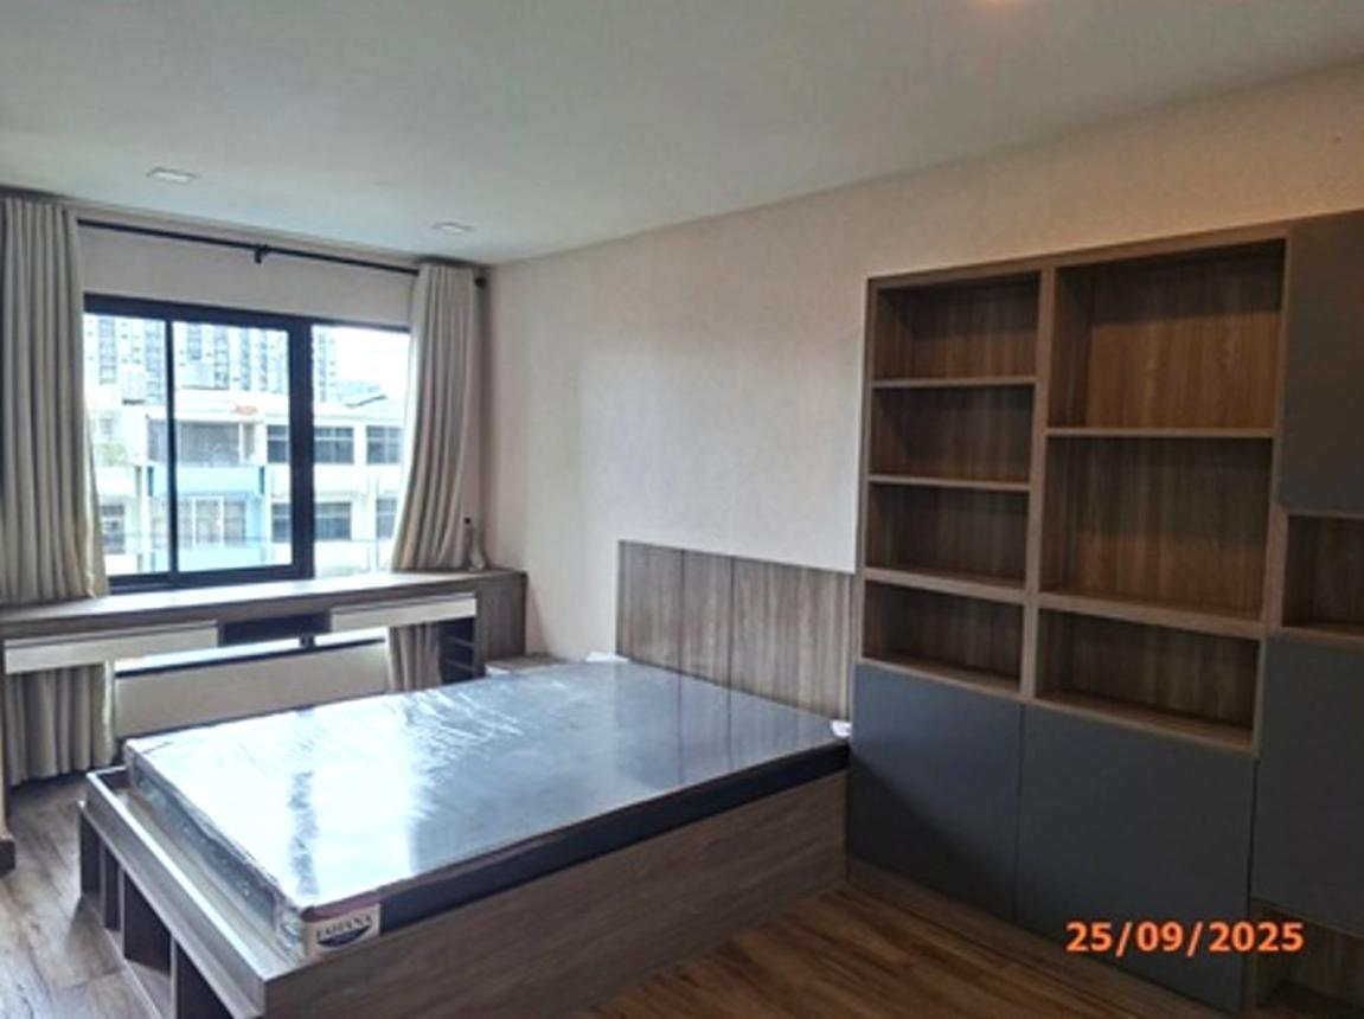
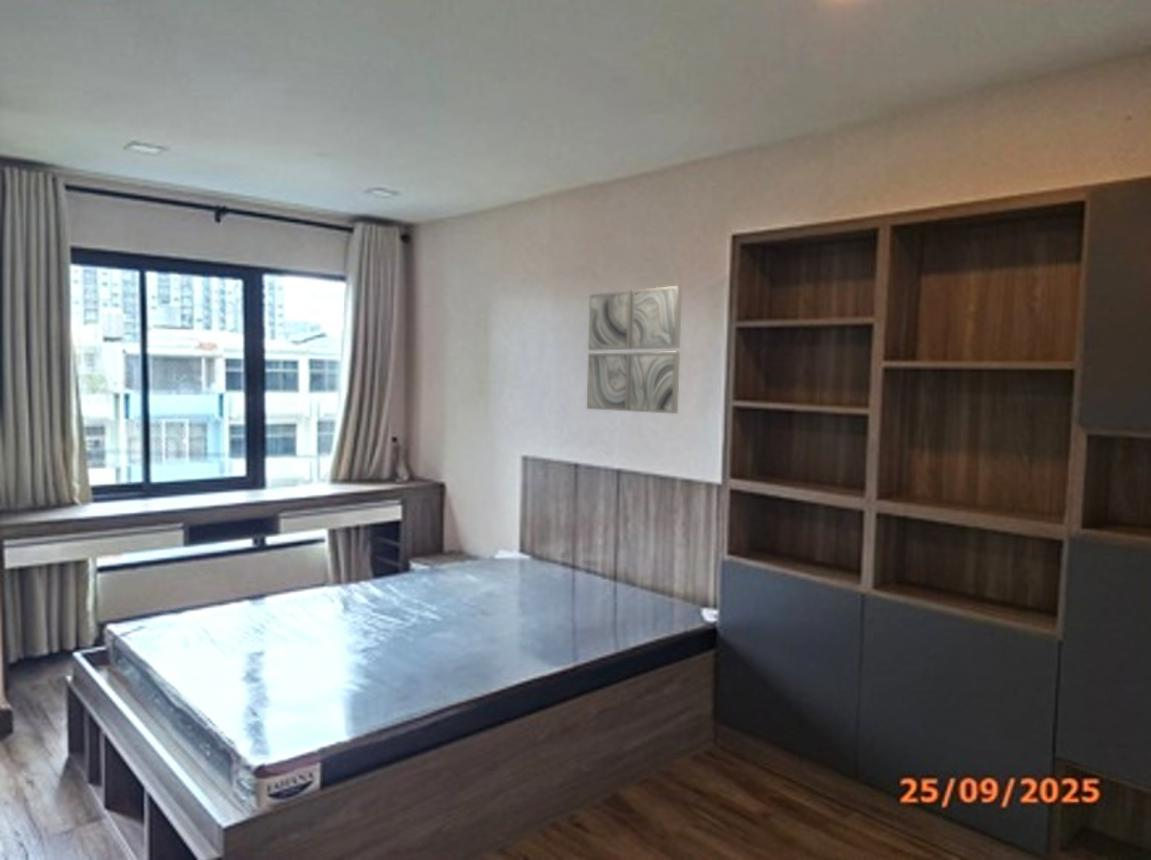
+ wall art (630, 349)
